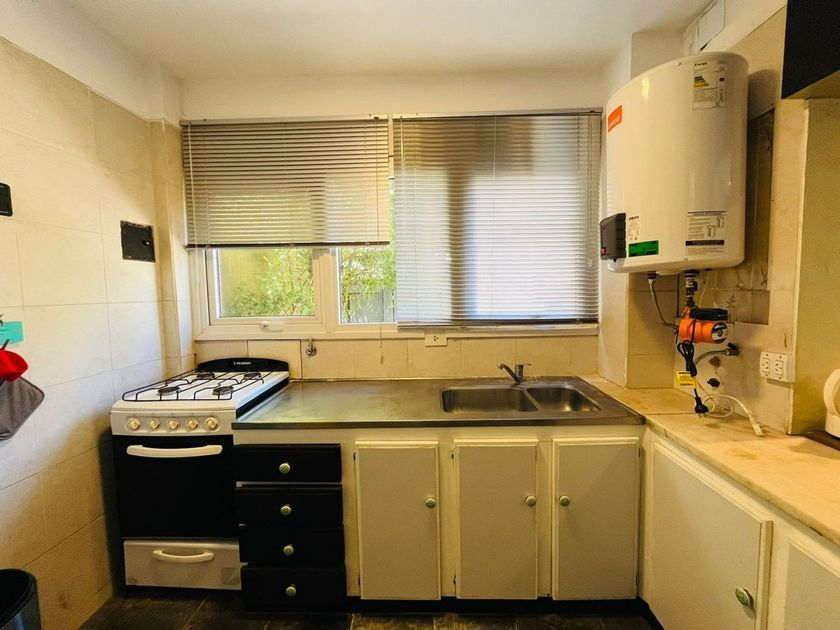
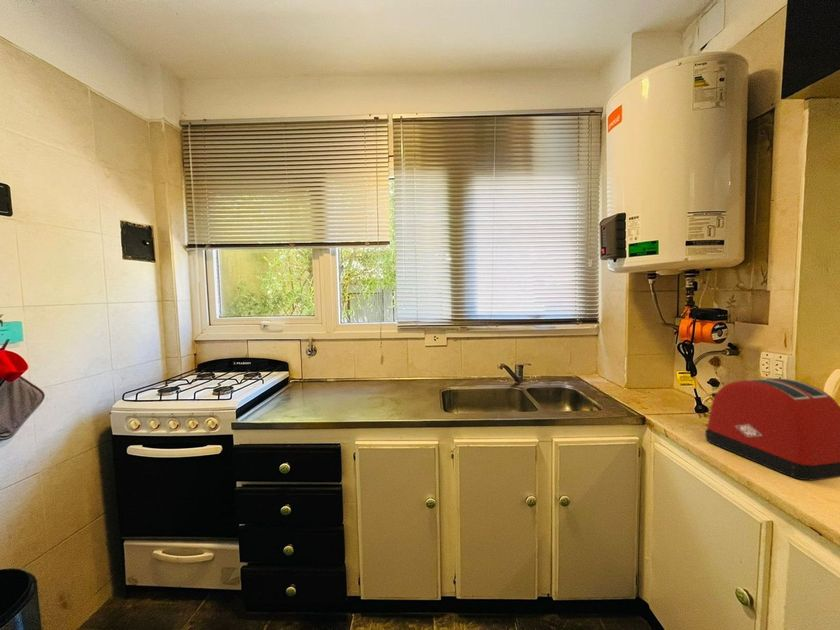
+ toaster (770, 417)
